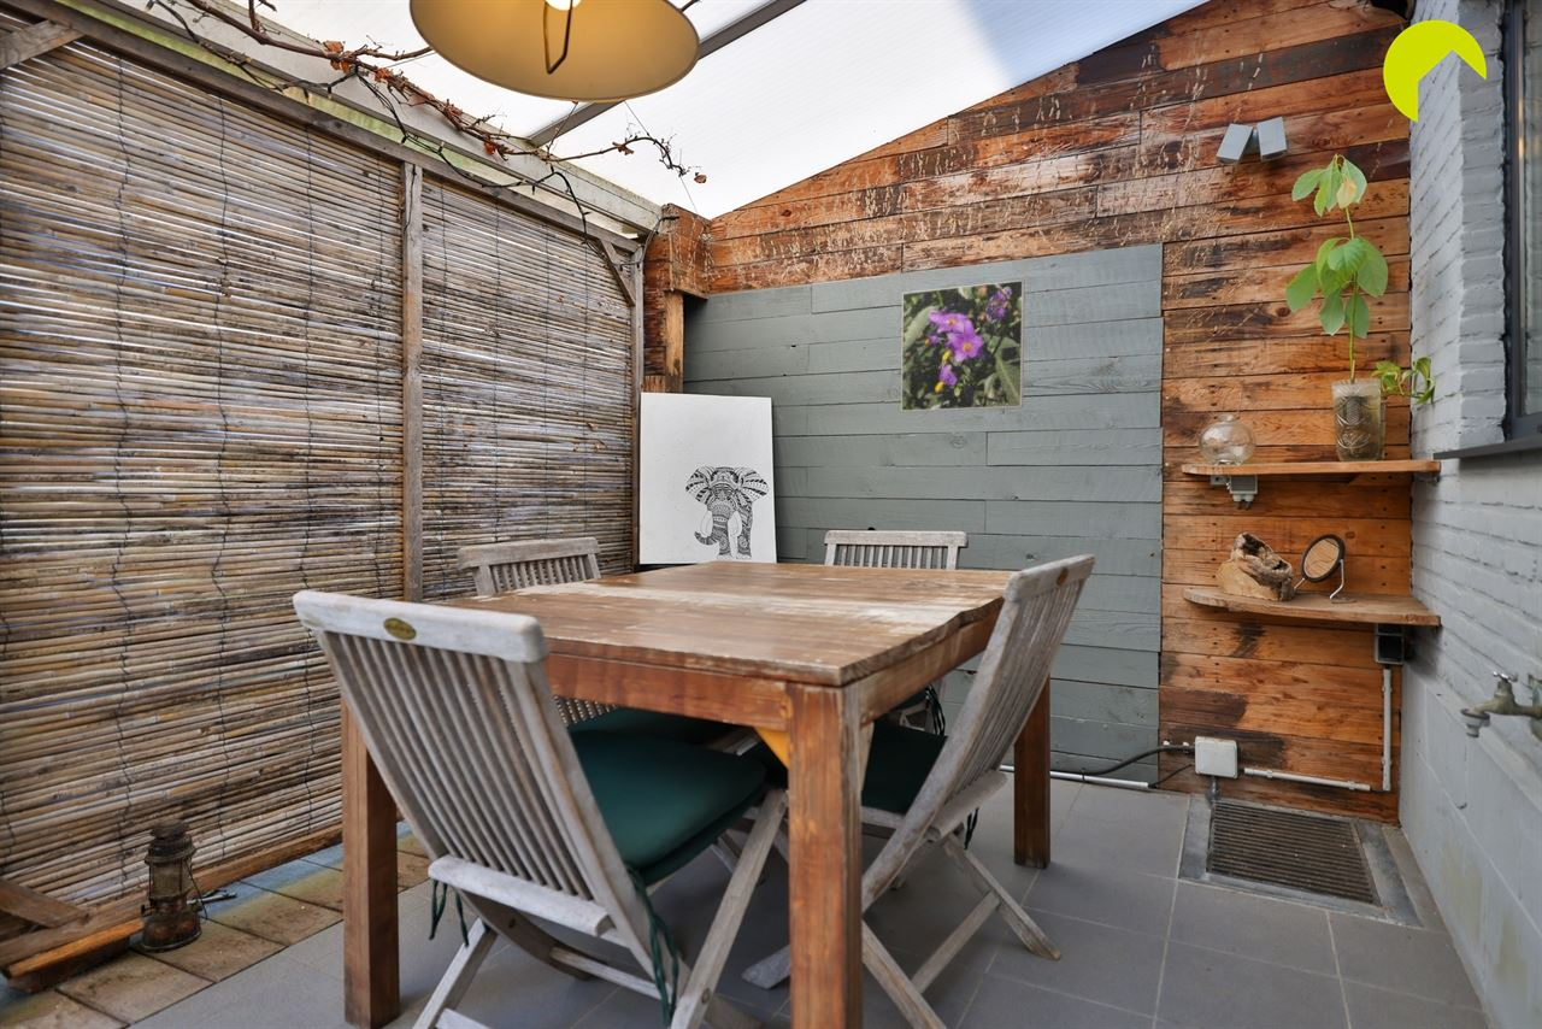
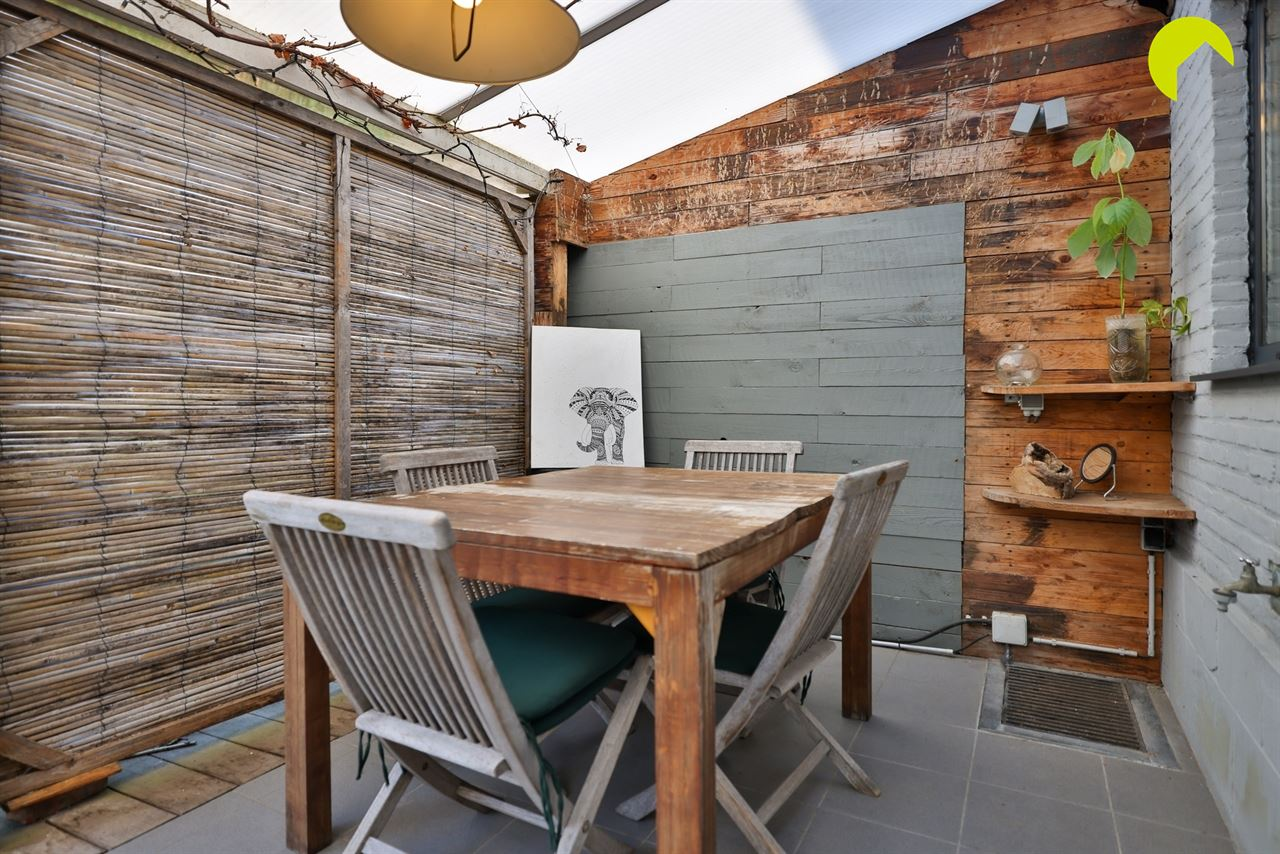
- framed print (960, 348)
- lantern (171, 880)
